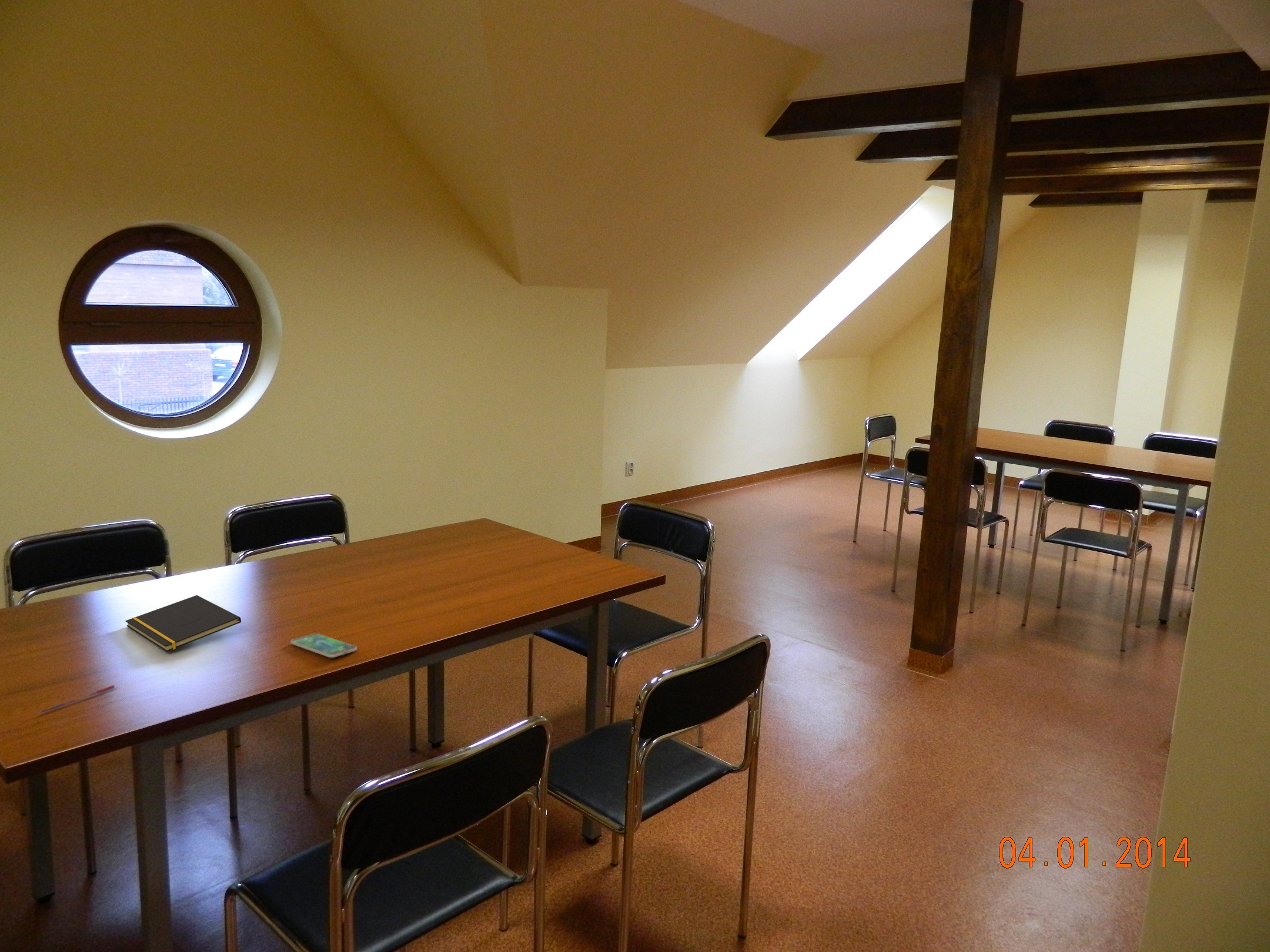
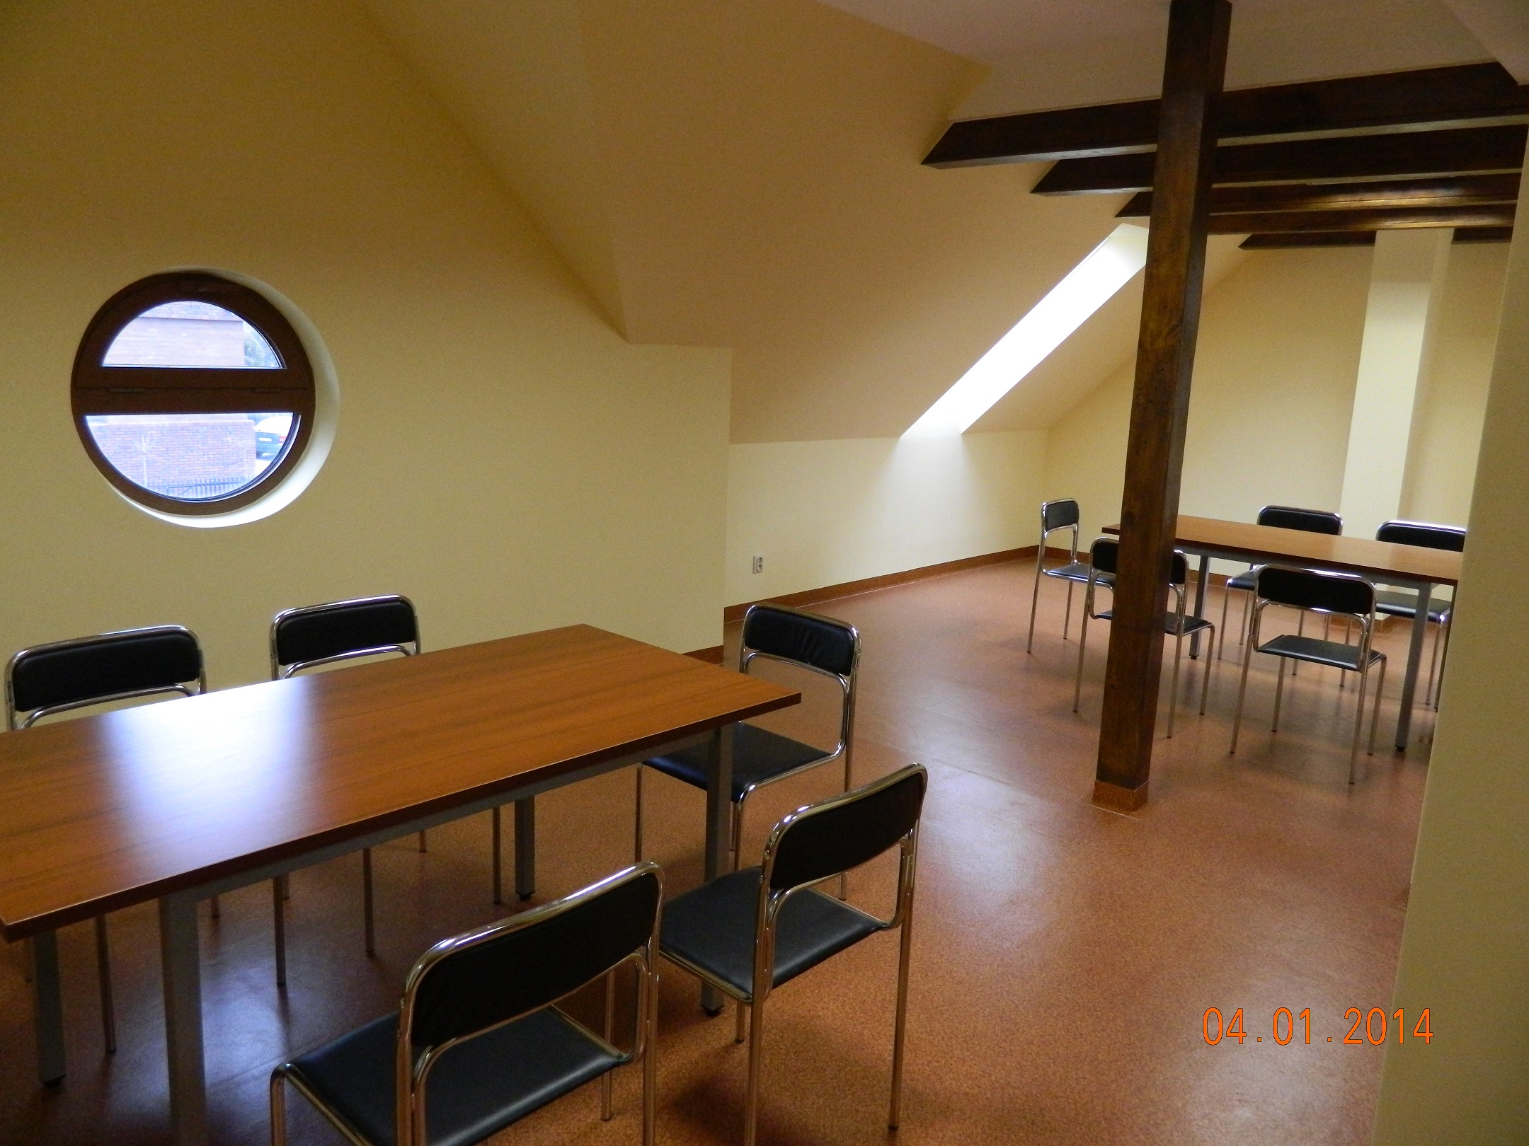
- notepad (183, 621)
- pen (76, 699)
- smartphone (323, 645)
